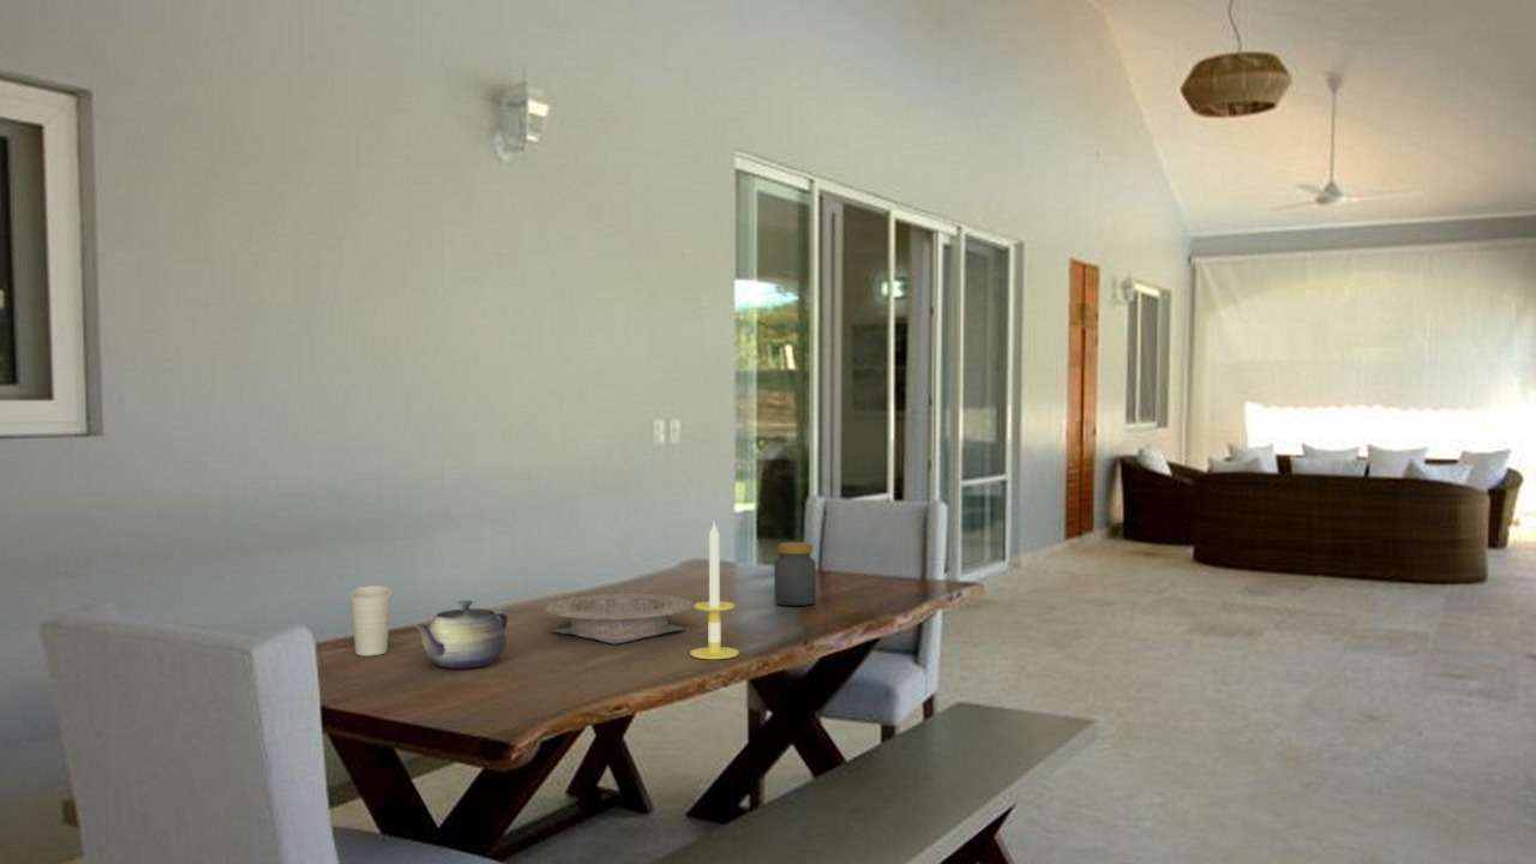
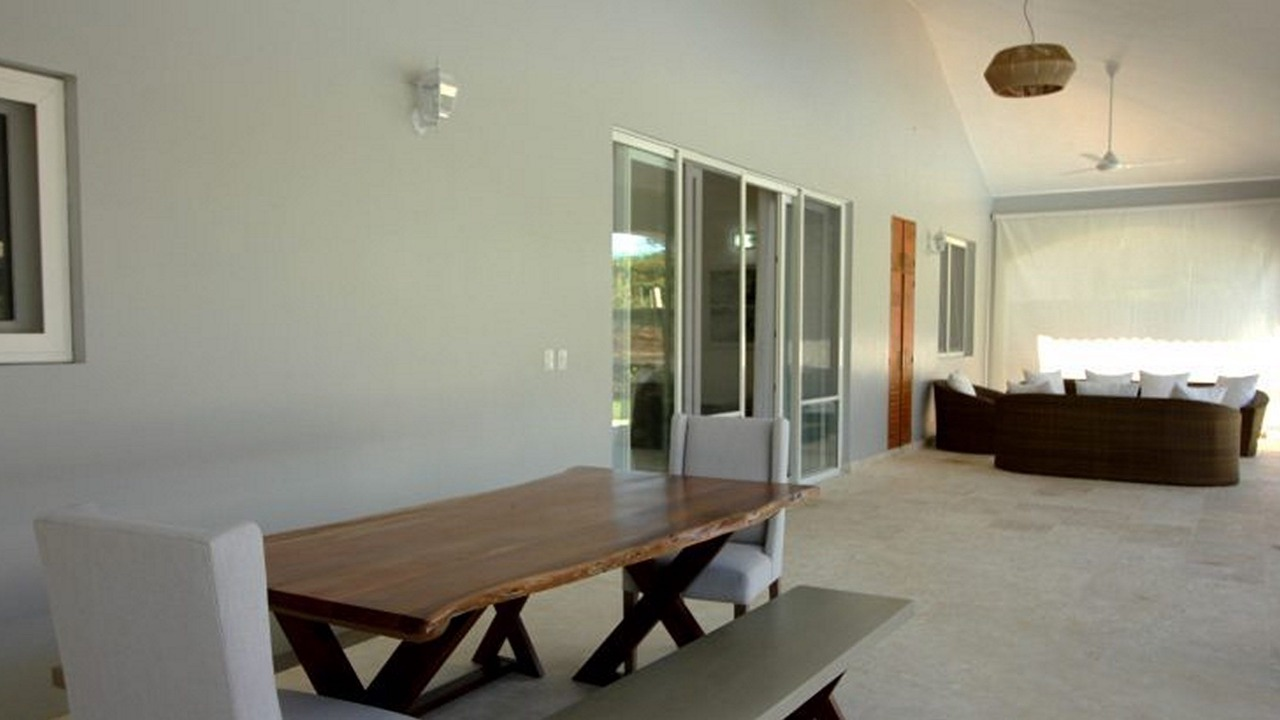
- jar (794, 572)
- candle (714, 587)
- bowl (619, 613)
- cup (371, 620)
- teapot (462, 632)
